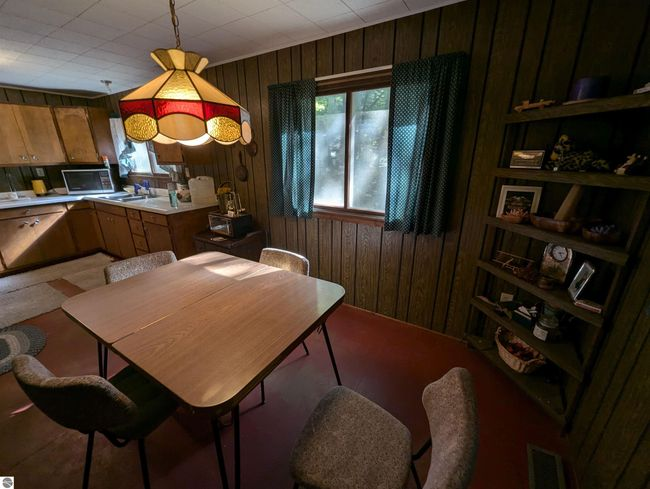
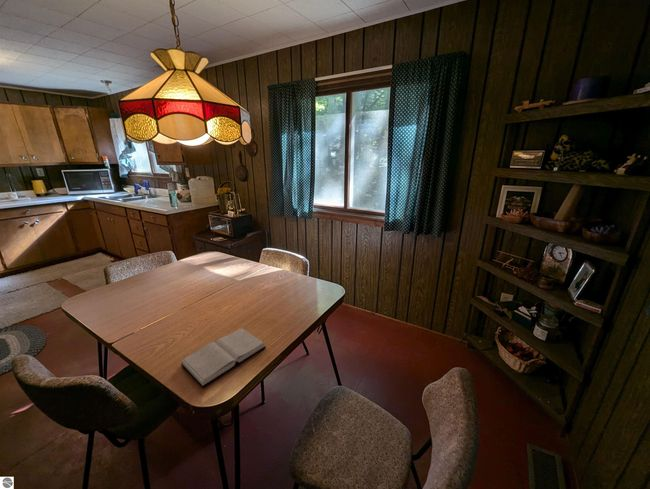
+ hardback book (224, 352)
